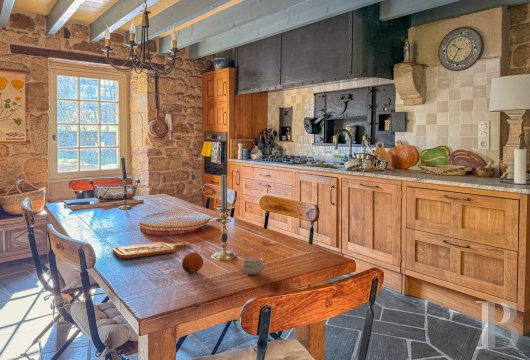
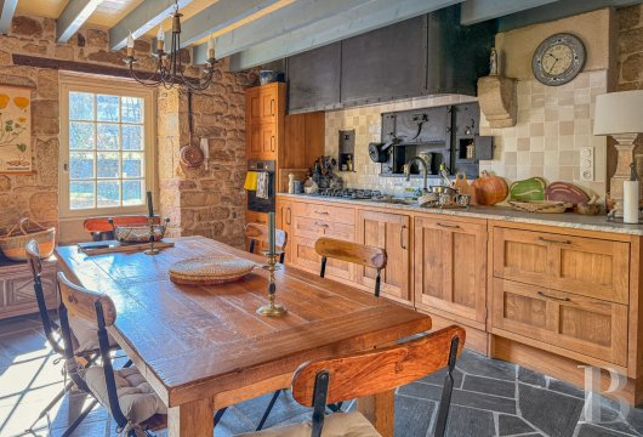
- cup (254, 266)
- fruit (192, 262)
- cutting board (154, 248)
